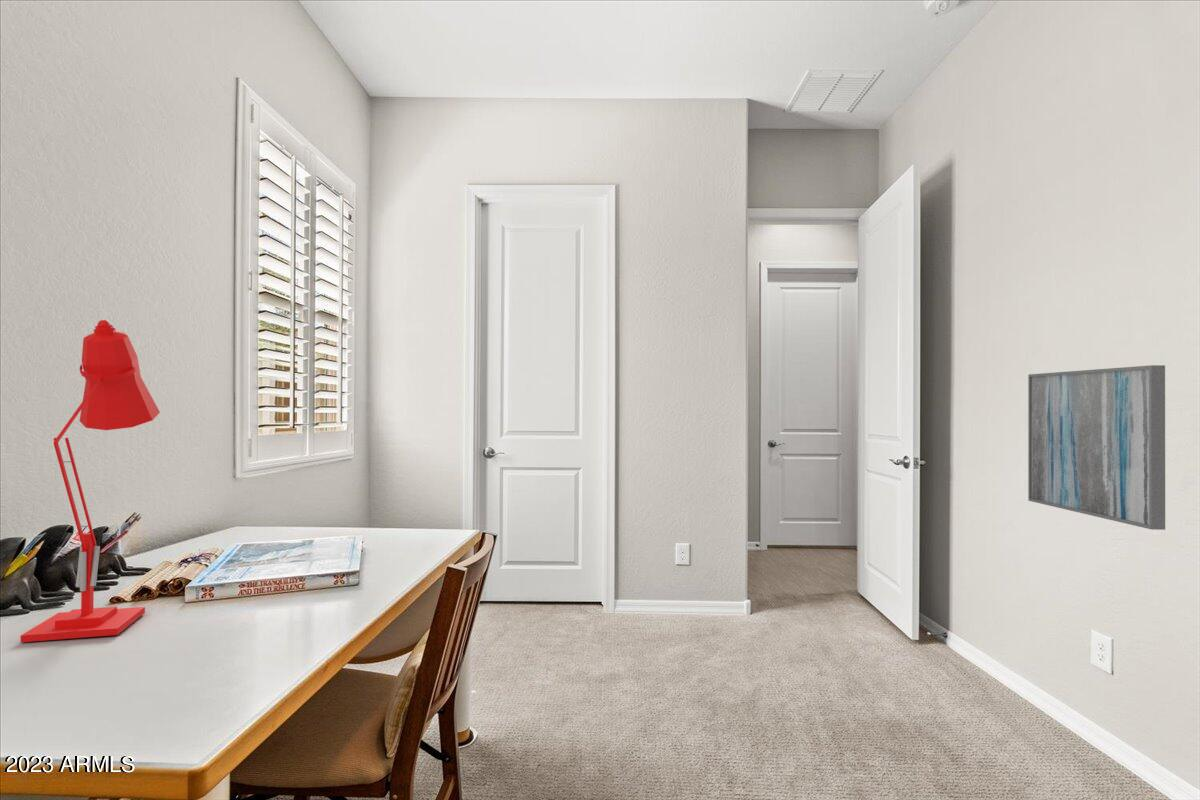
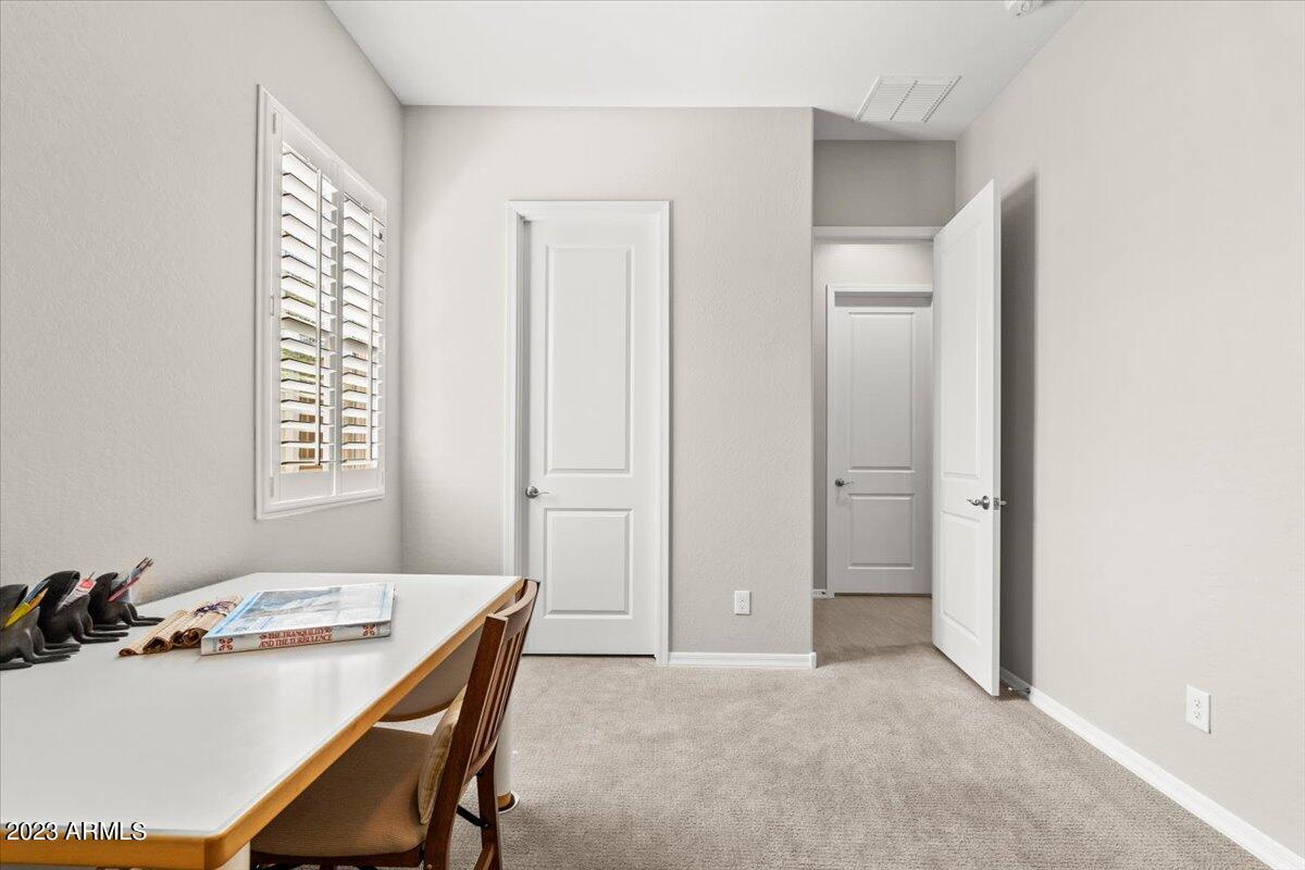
- wall art (1087, 441)
- desk lamp (77, 473)
